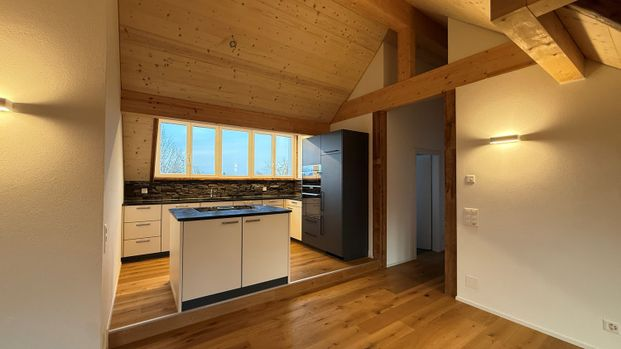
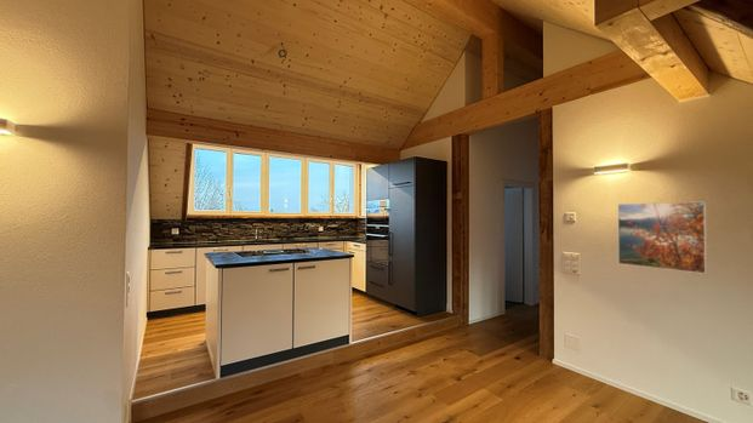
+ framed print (657, 235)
